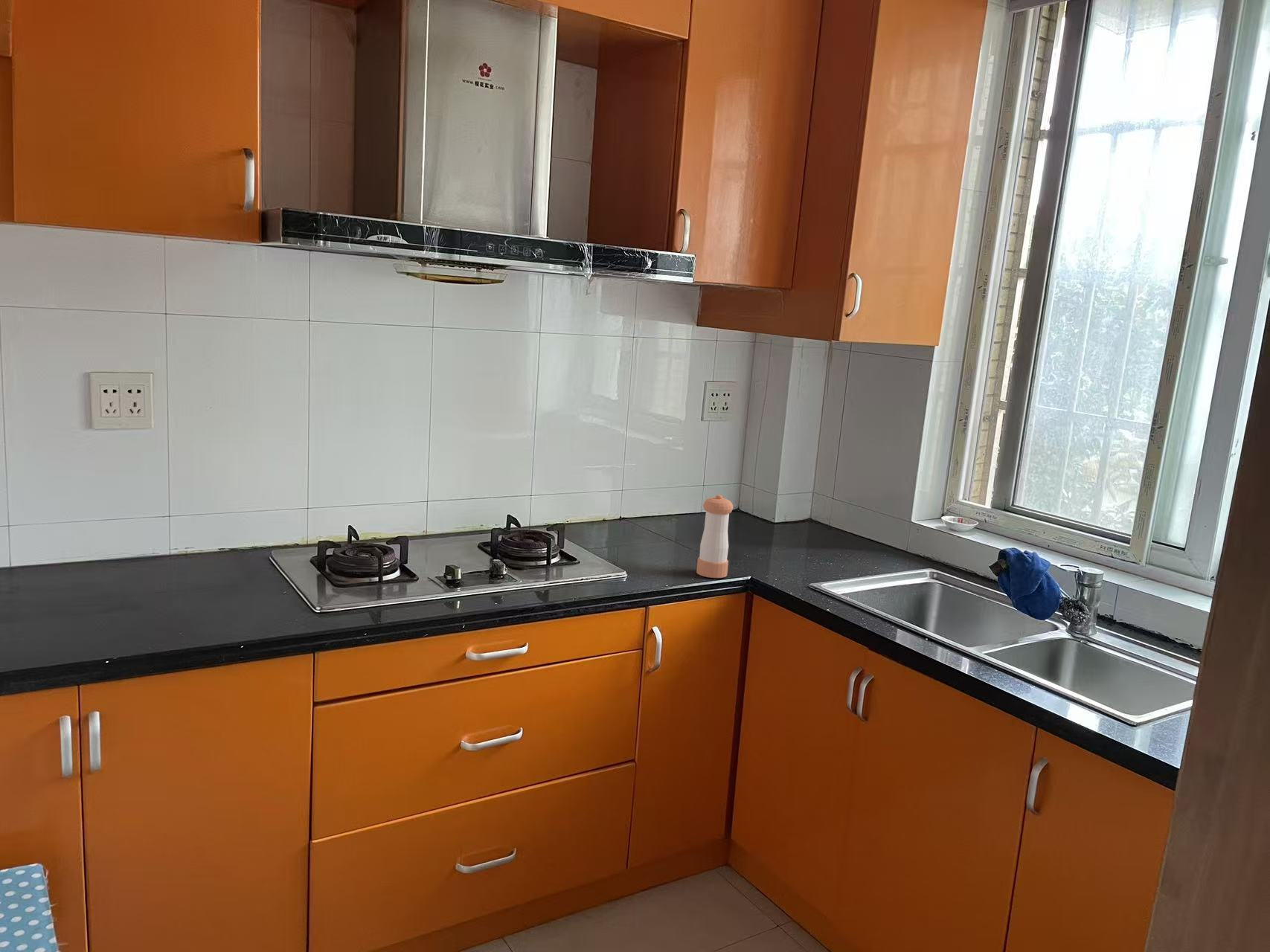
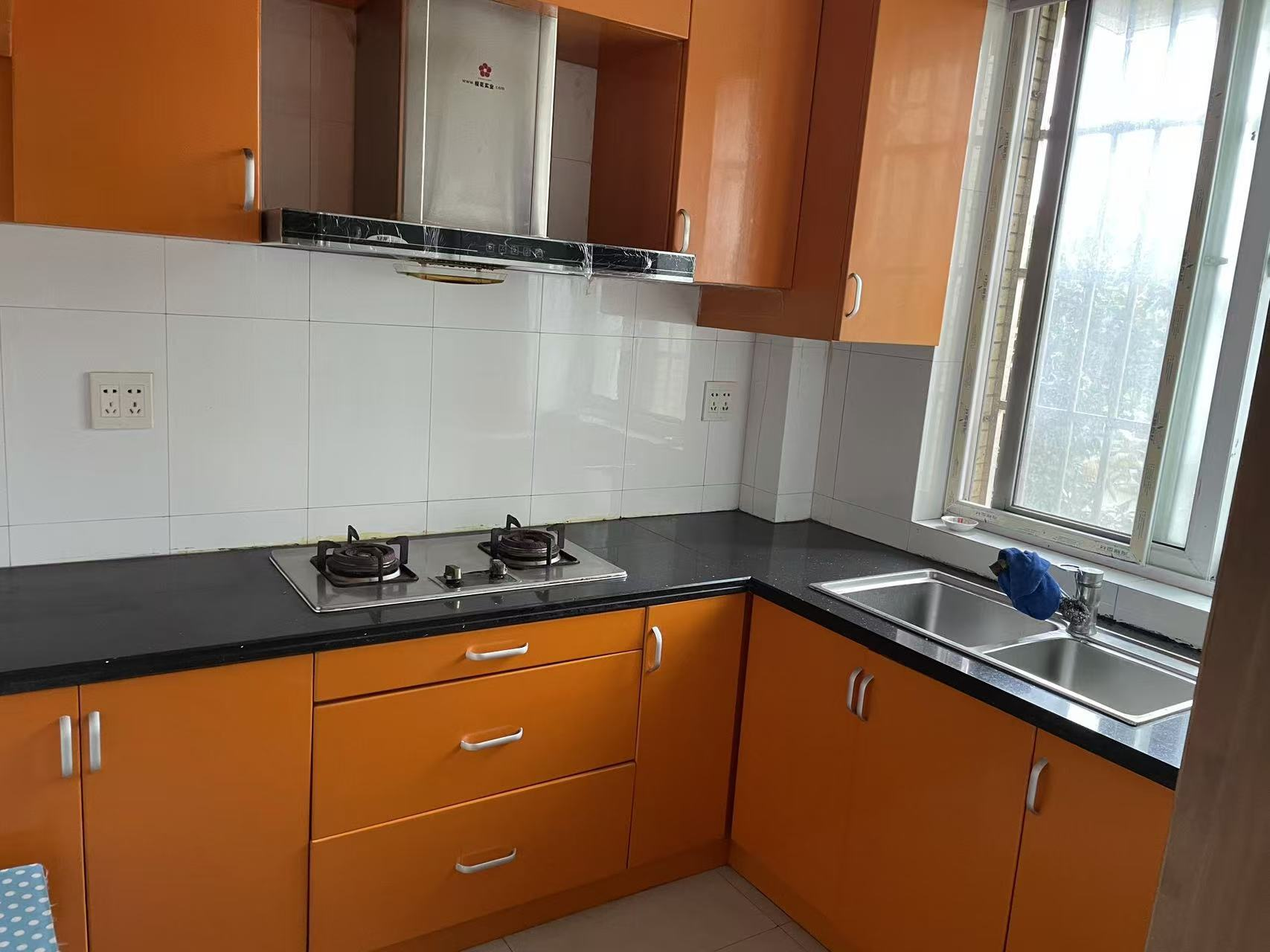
- pepper shaker (715, 534)
